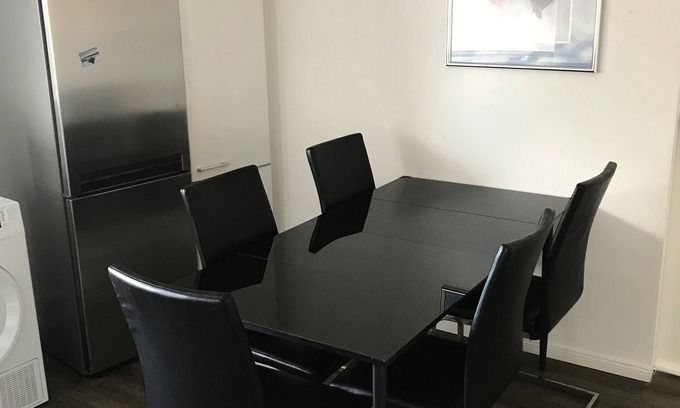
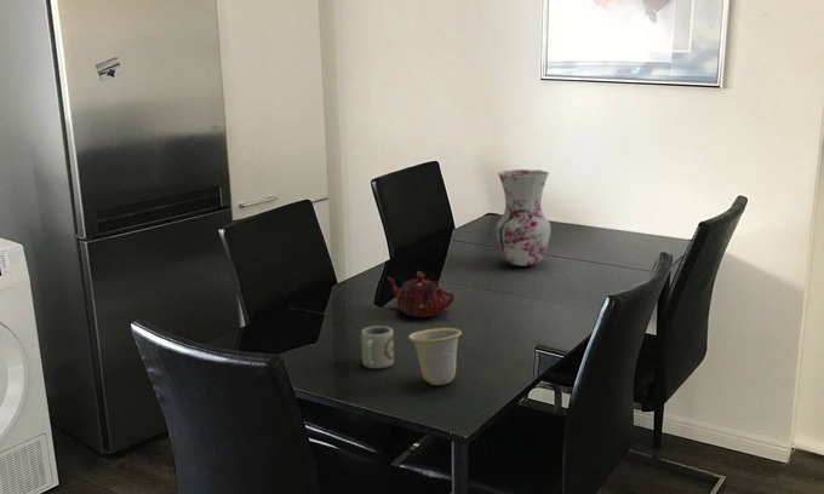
+ vase (522, 218)
+ cup (376, 347)
+ teapot (419, 292)
+ cup (435, 356)
